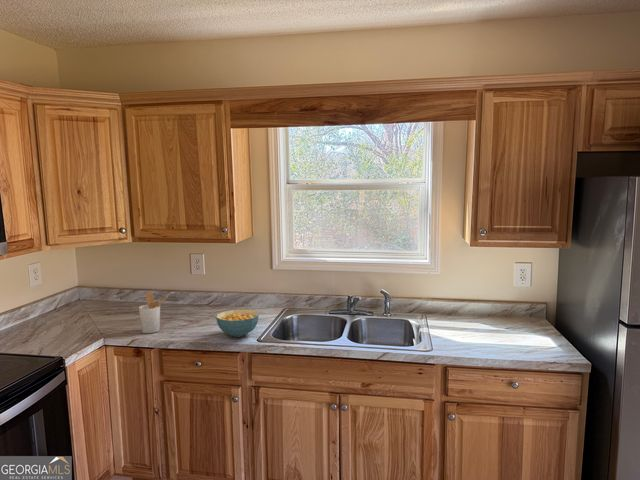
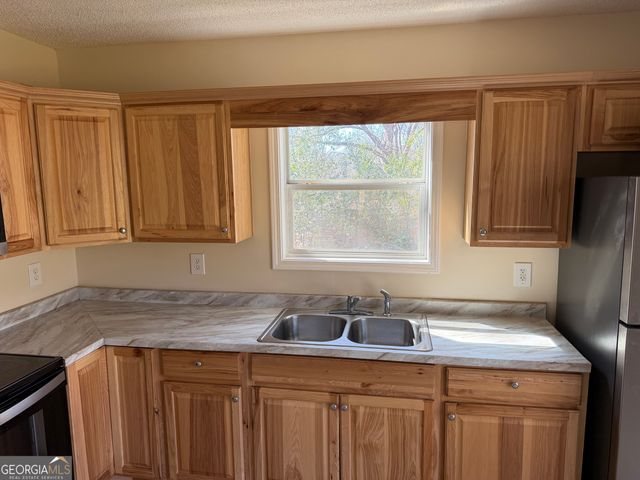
- cereal bowl (238, 325)
- utensil holder (155, 312)
